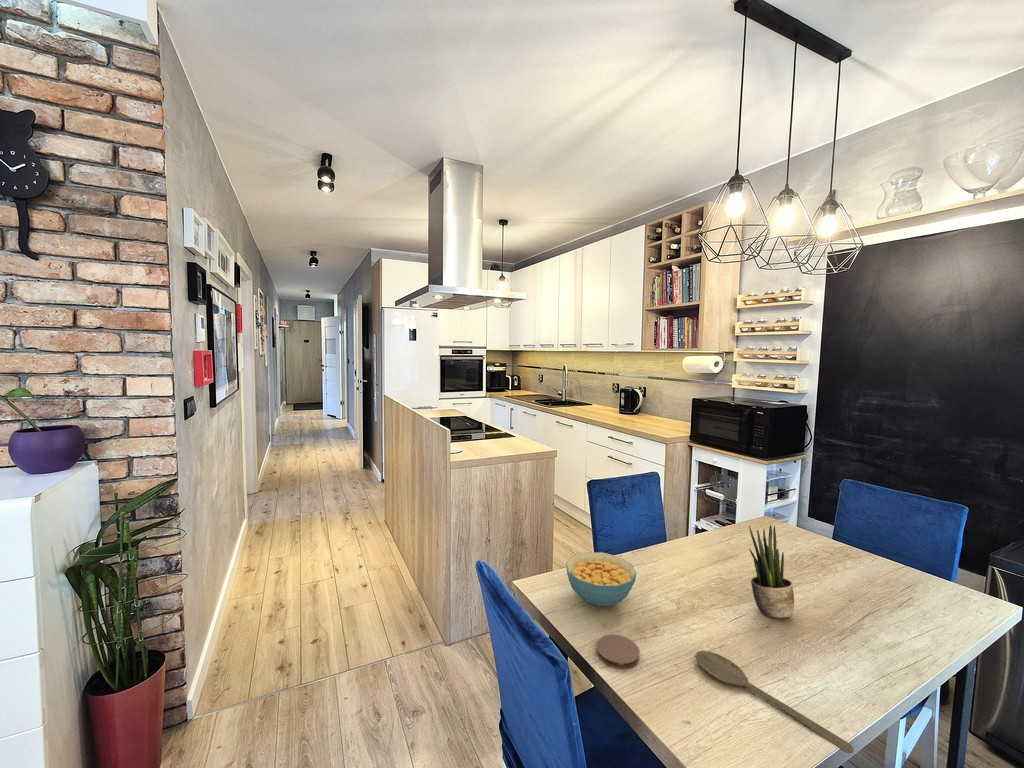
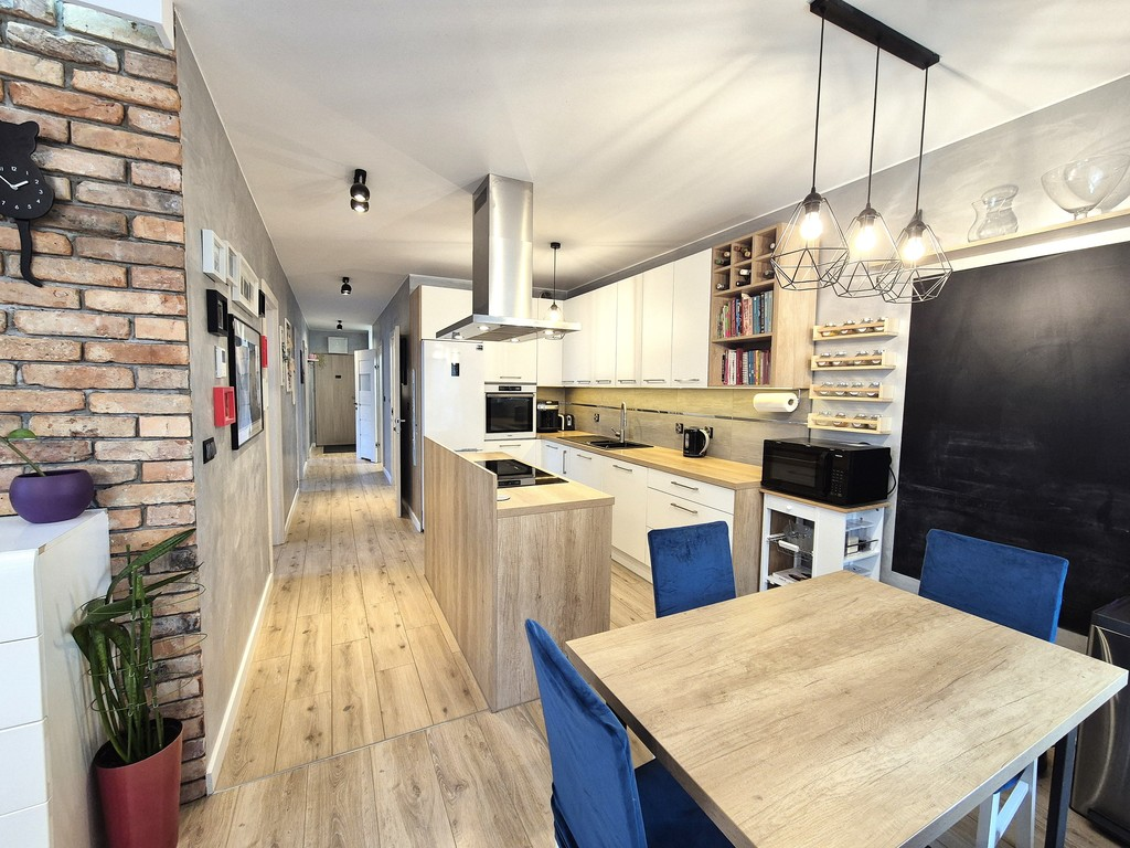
- coaster (617, 650)
- wooden spoon (764, 695)
- potted plant (769, 566)
- cereal bowl (599, 583)
